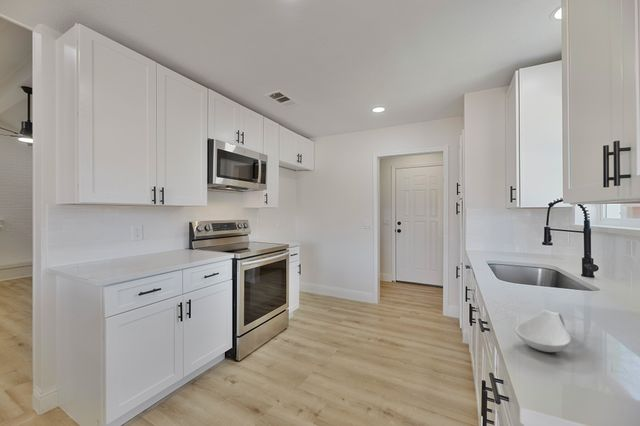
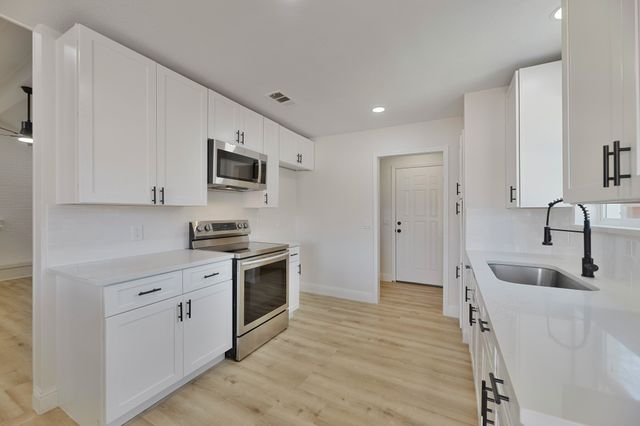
- spoon rest (546, 328)
